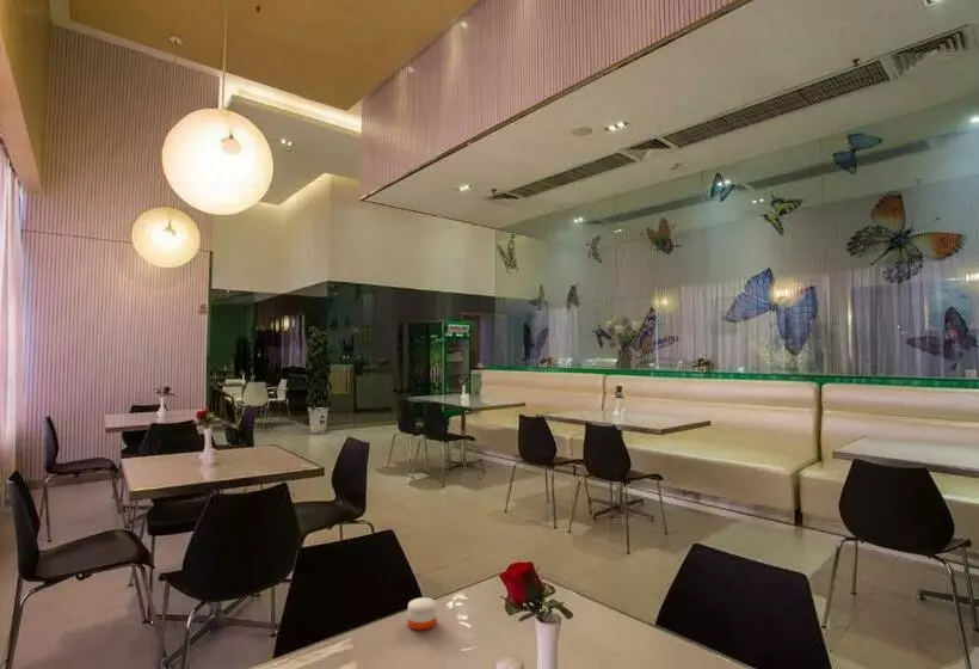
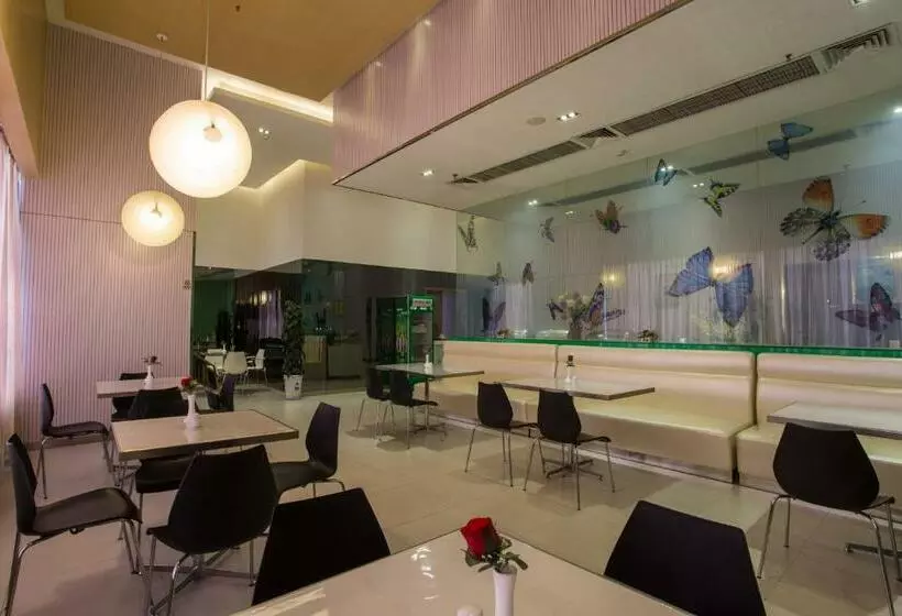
- candle (421, 602)
